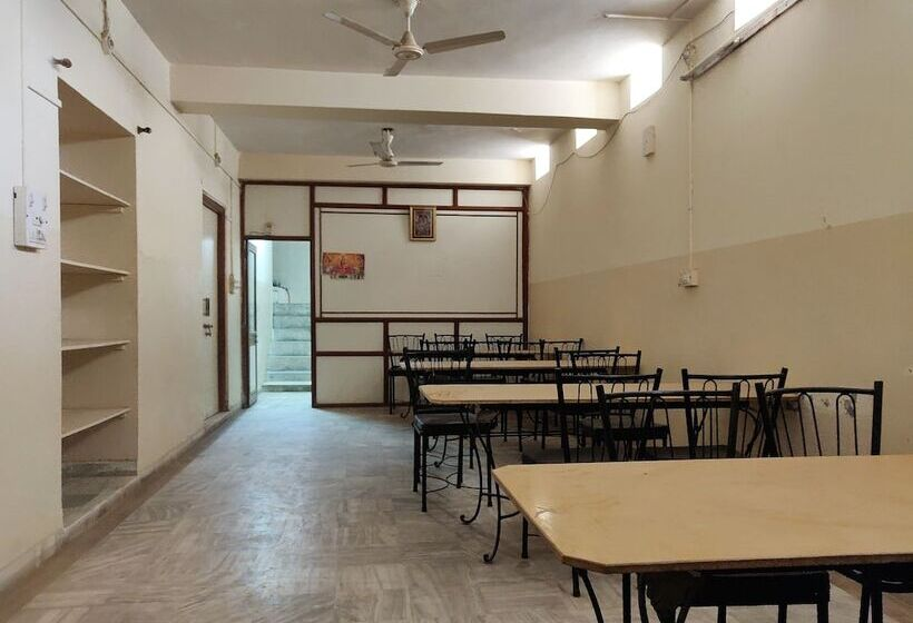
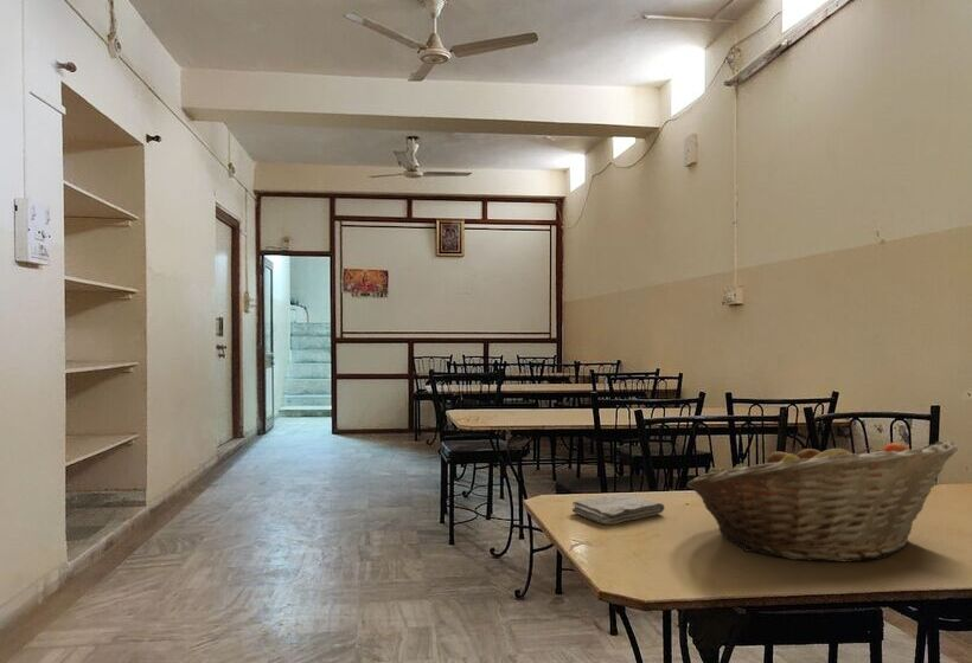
+ fruit basket (818, 485)
+ washcloth (616, 506)
